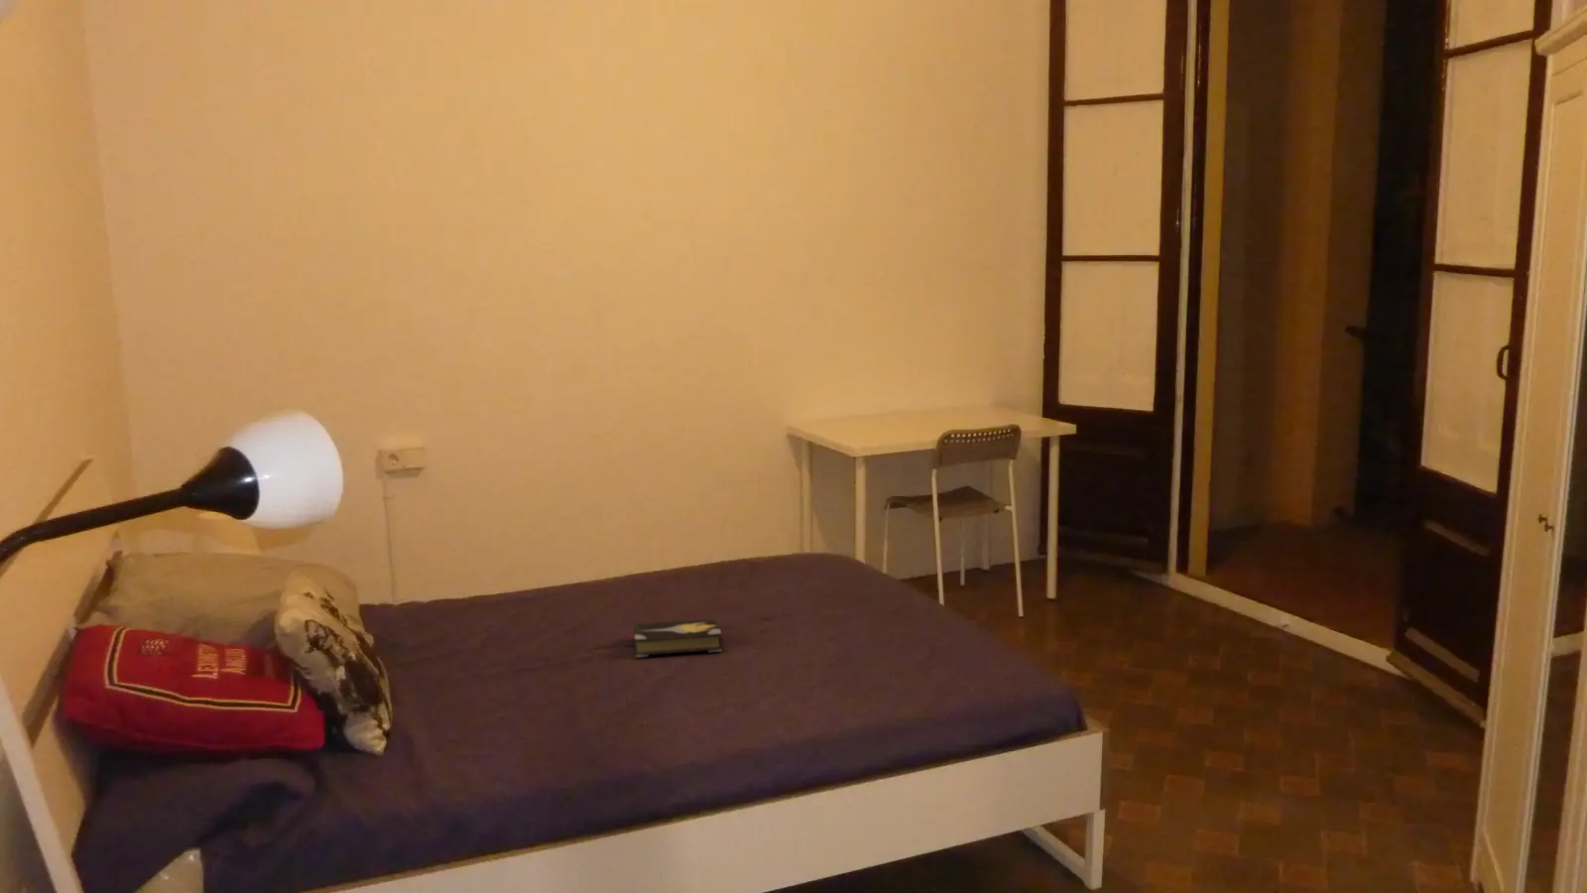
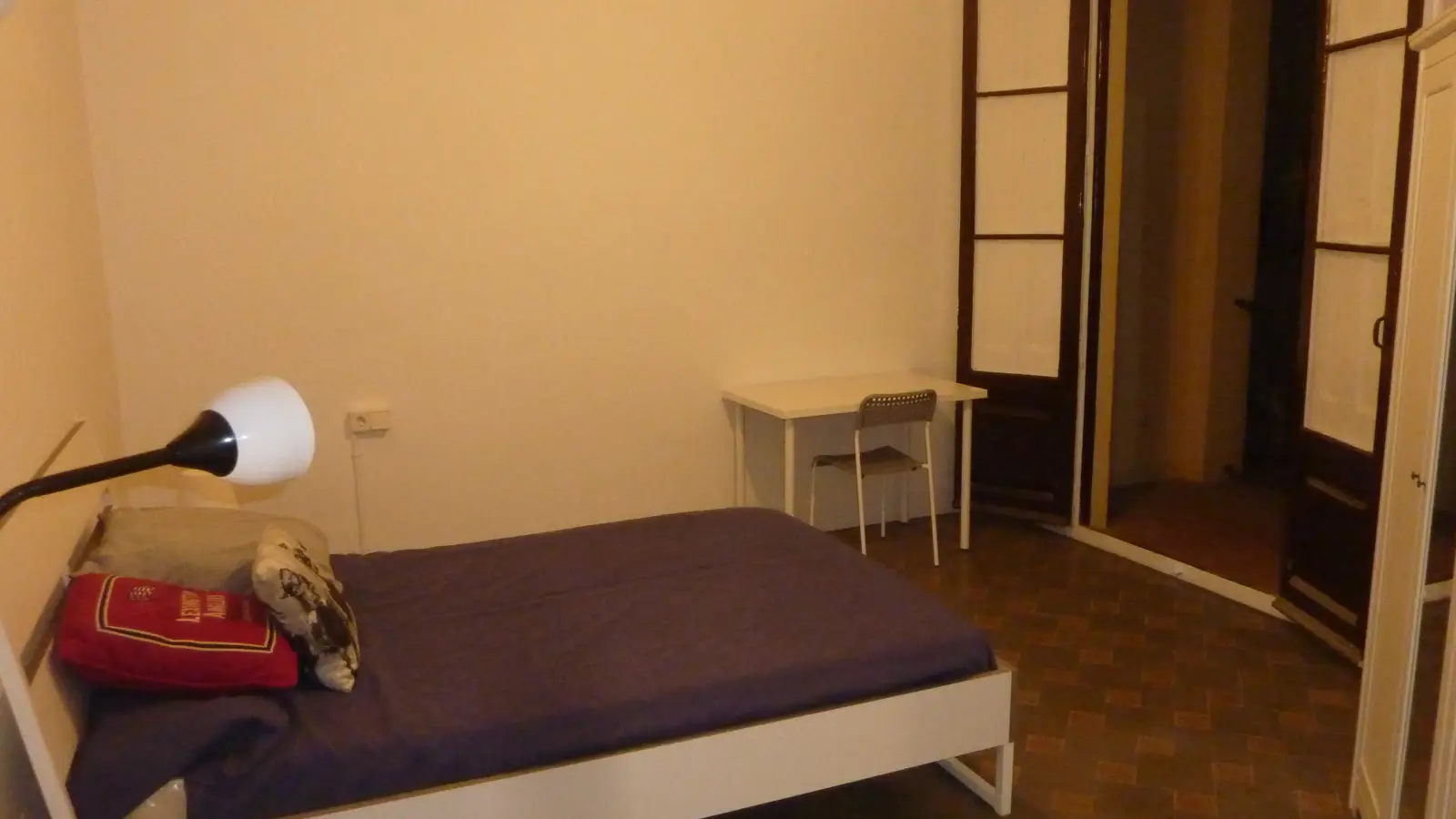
- hardback book (677, 635)
